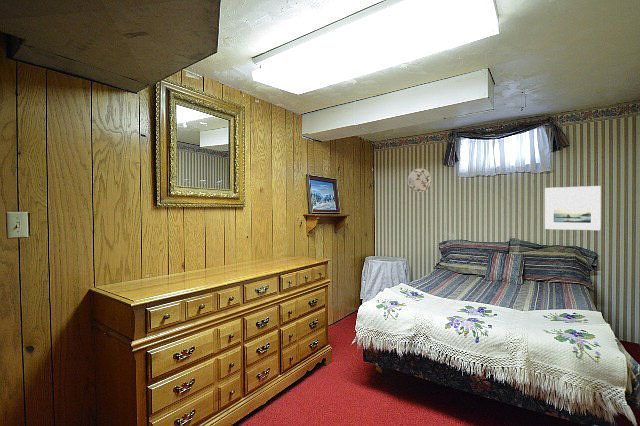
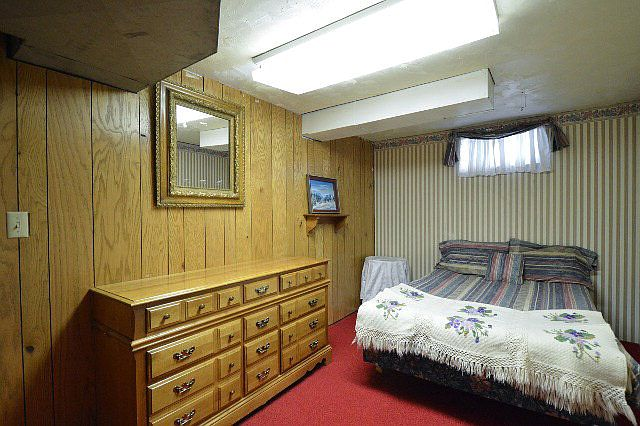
- decorative plate (419, 180)
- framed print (571, 208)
